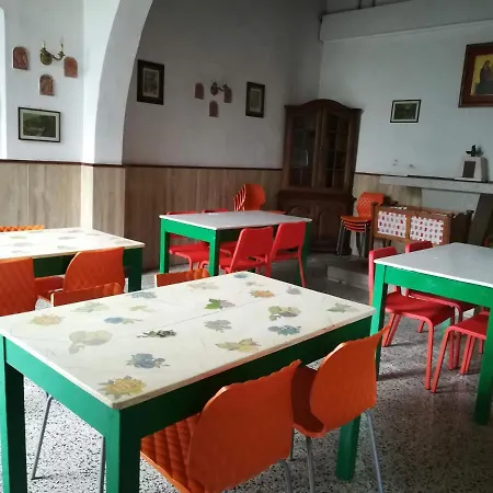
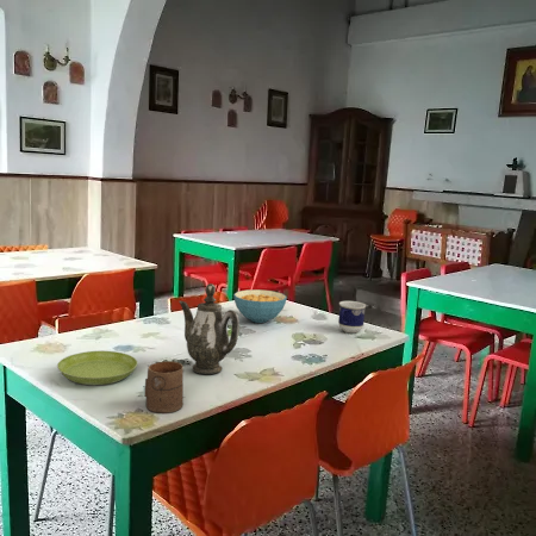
+ saucer (98, 368)
+ teapot (206, 326)
+ cup (349, 318)
+ cup (163, 386)
+ cereal bowl (260, 307)
